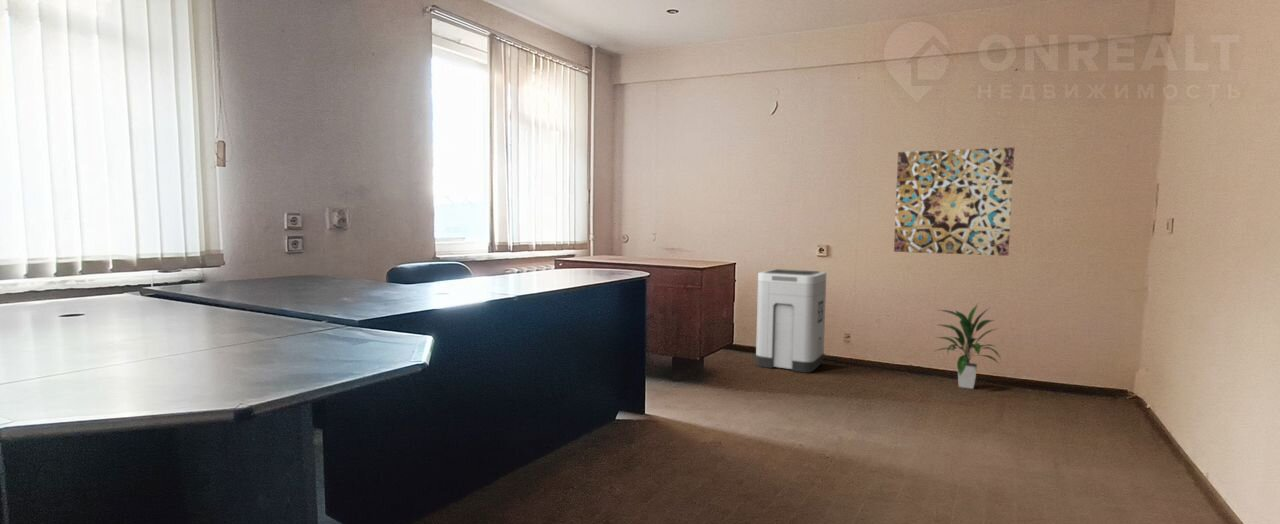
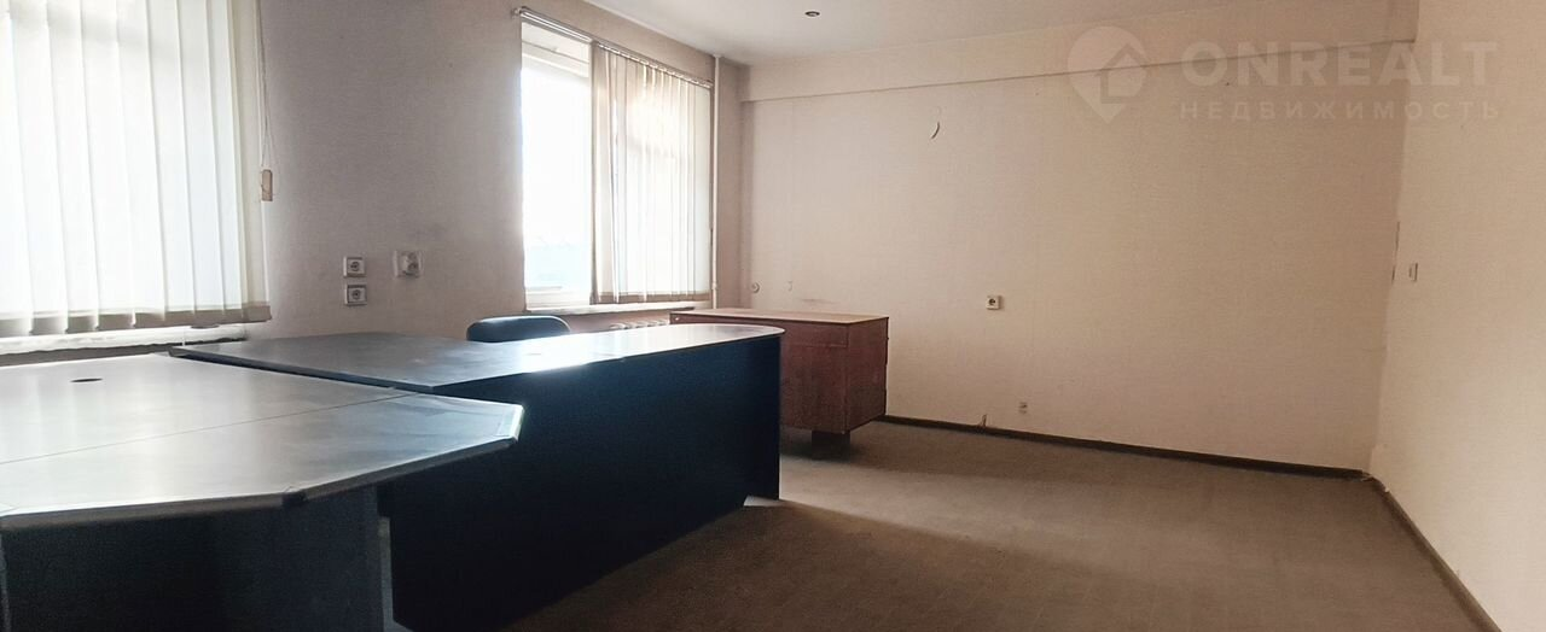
- wall art (951, 202)
- trash can (791, 318)
- indoor plant (966, 345)
